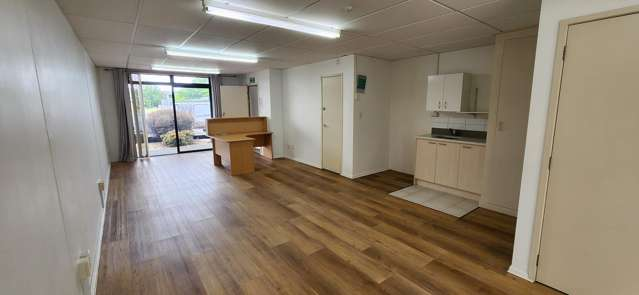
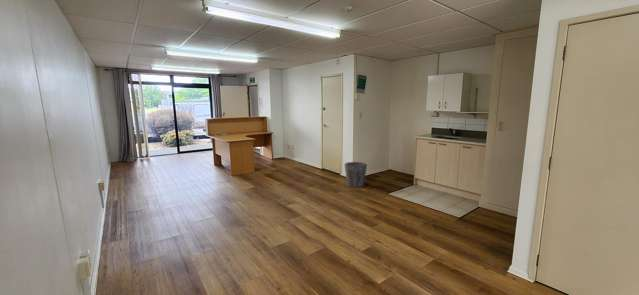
+ waste bin (355, 174)
